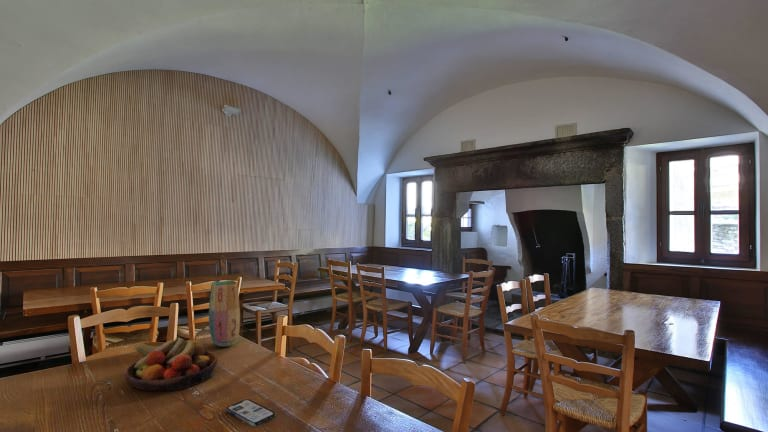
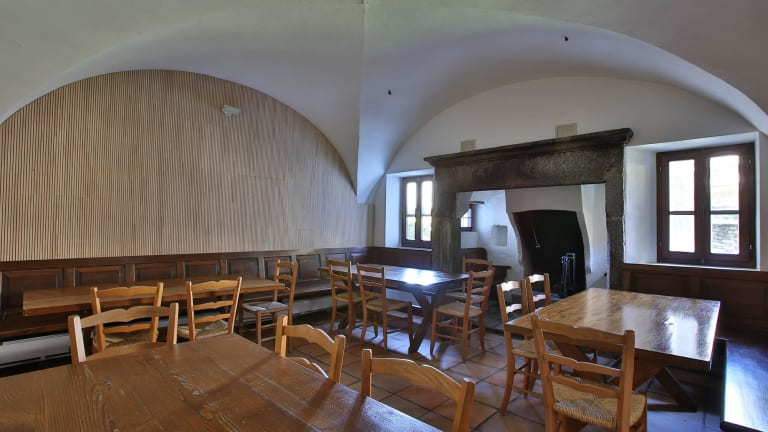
- fruit bowl (172, 360)
- vase (224, 313)
- phone case (250, 412)
